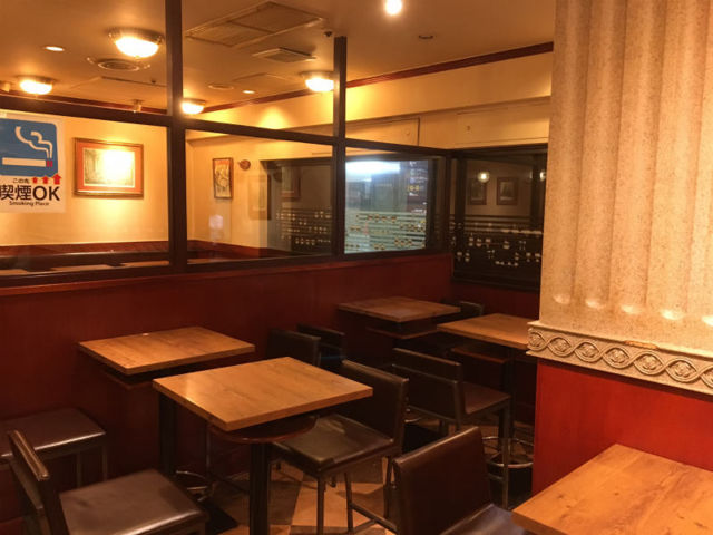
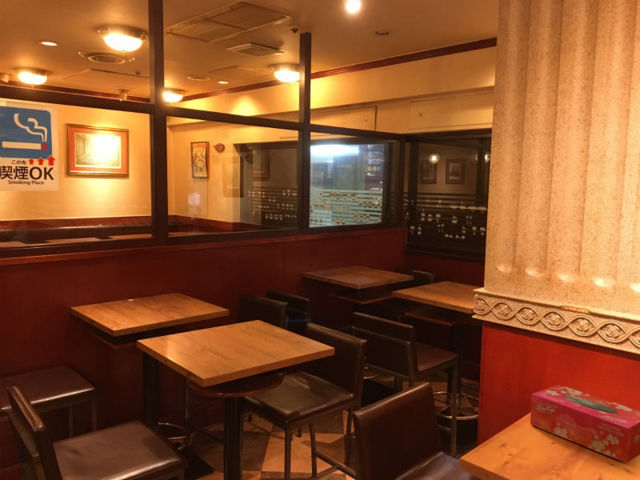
+ tissue box (588, 419)
